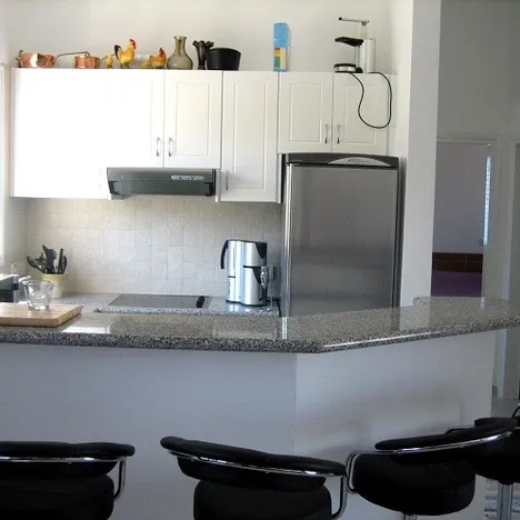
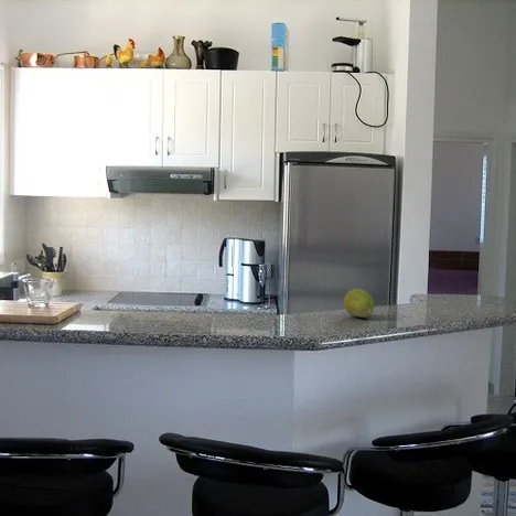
+ fruit (359, 303)
